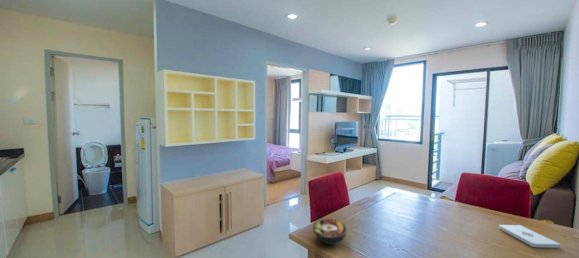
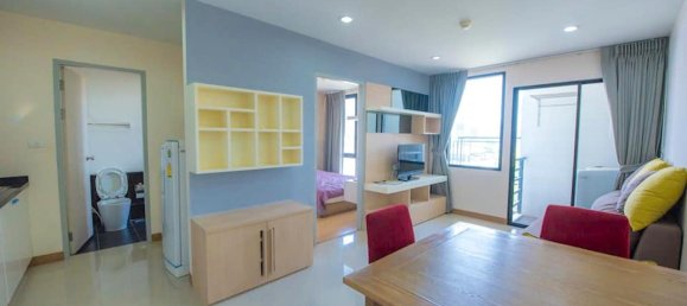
- notepad (526, 235)
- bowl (329, 232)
